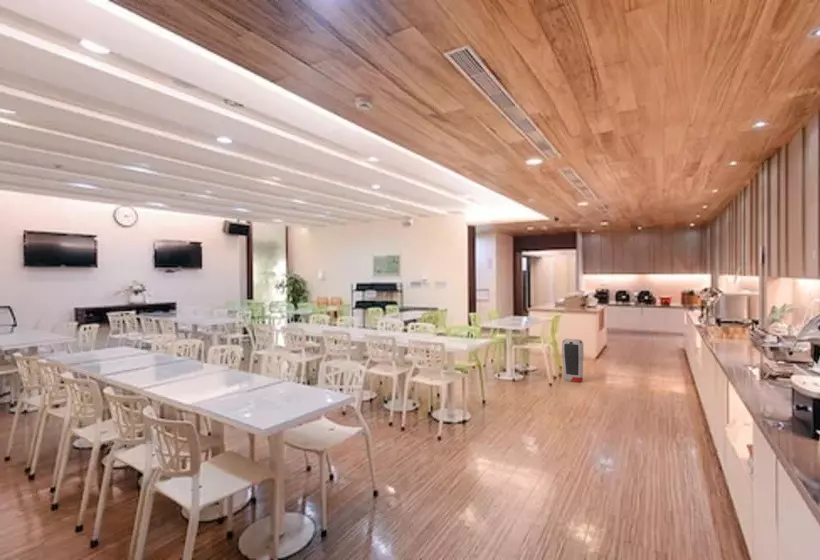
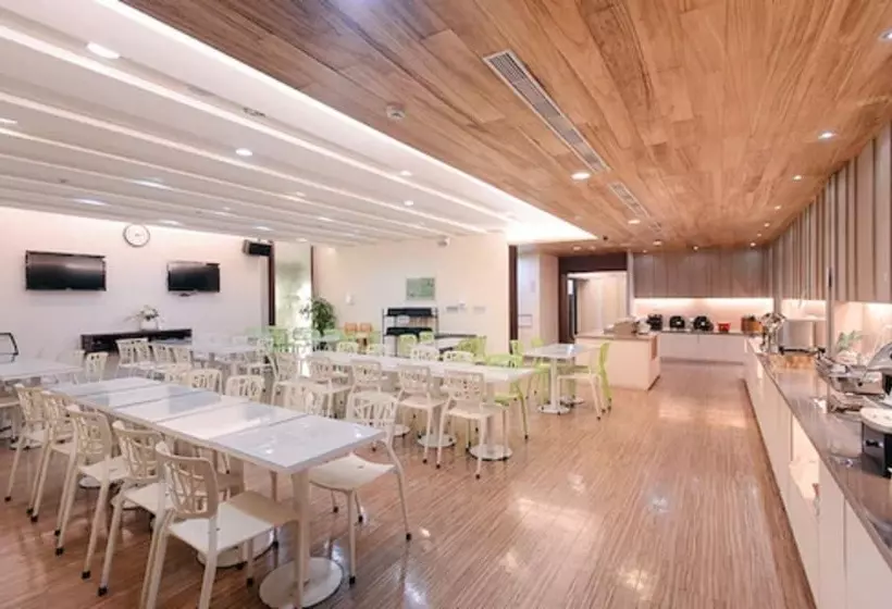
- air purifier (572, 360)
